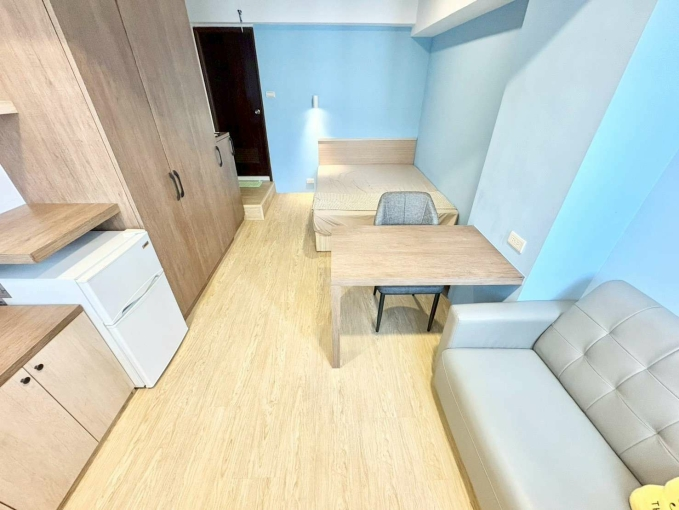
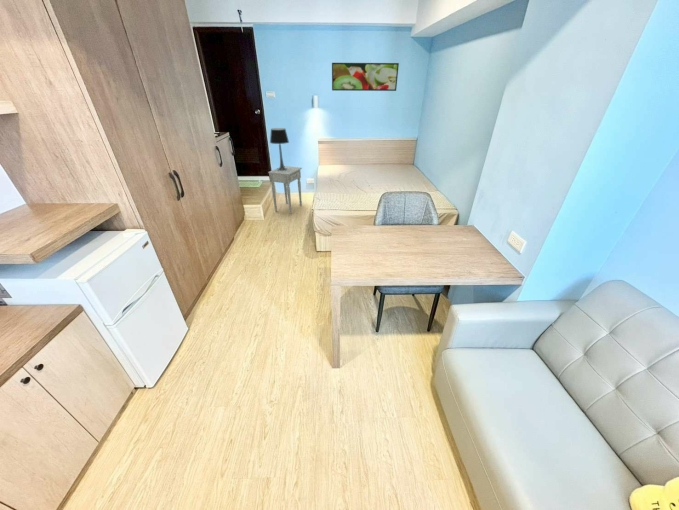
+ nightstand (287, 189)
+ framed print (364, 77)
+ table lamp (280, 149)
